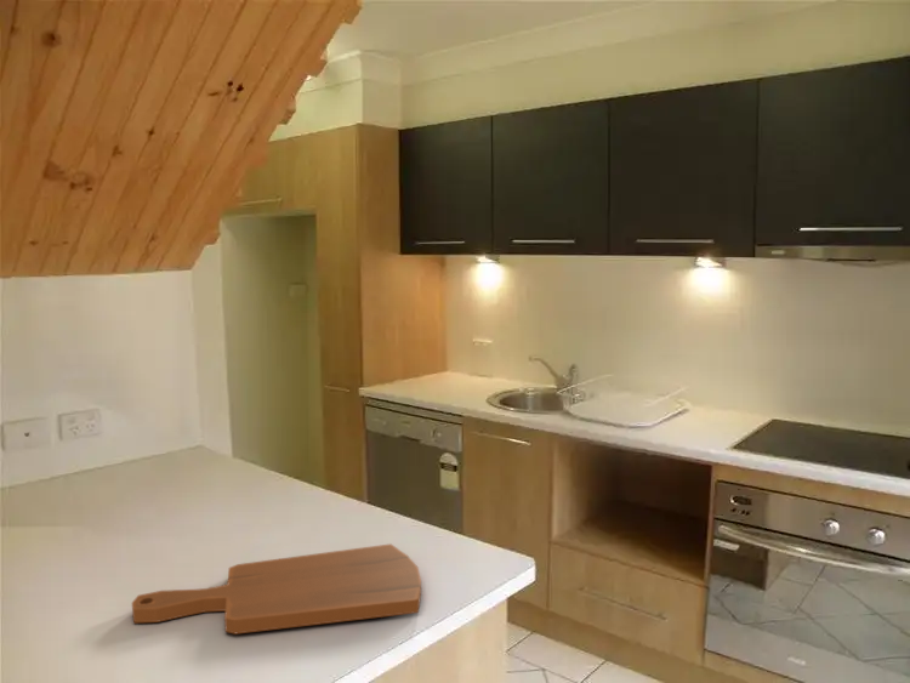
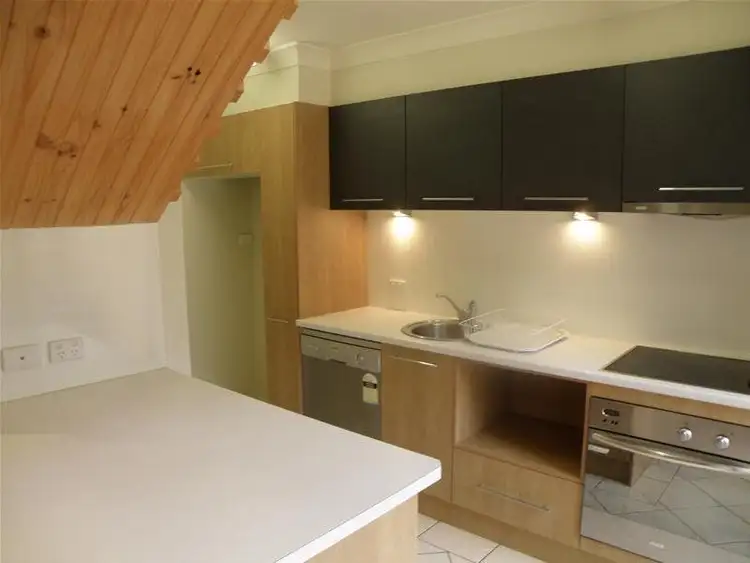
- cutting board (305, 587)
